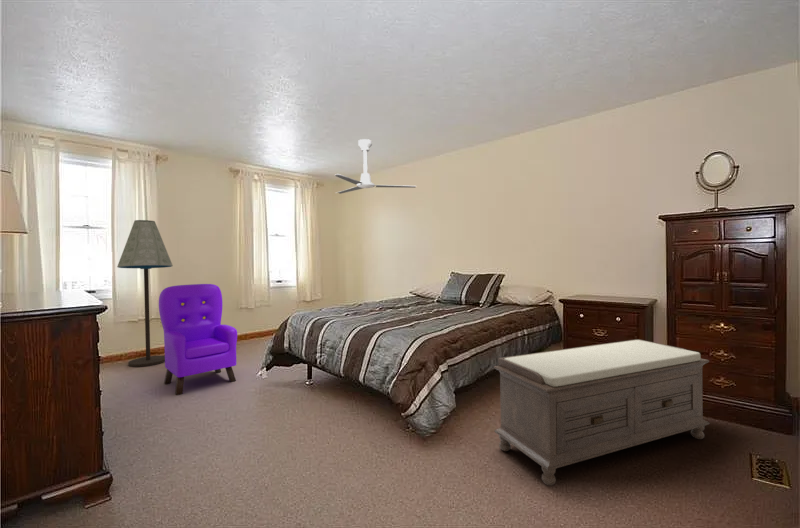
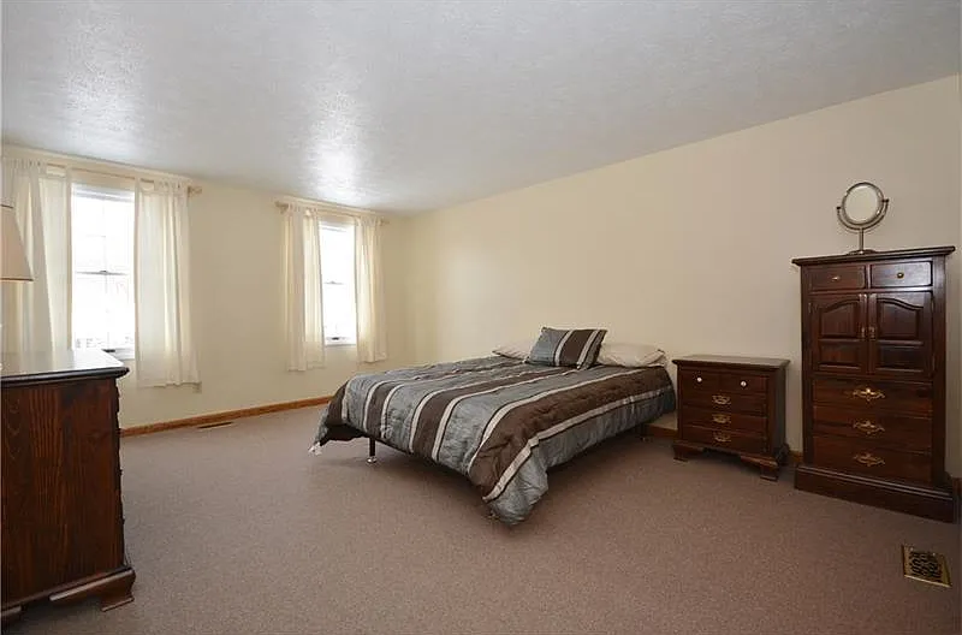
- floor lamp (146, 290)
- armchair (198, 333)
- ceiling fan (366, 163)
- bench (603, 399)
